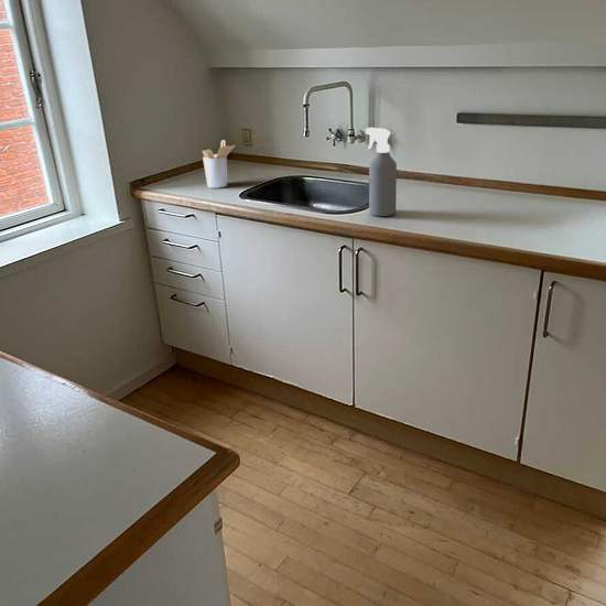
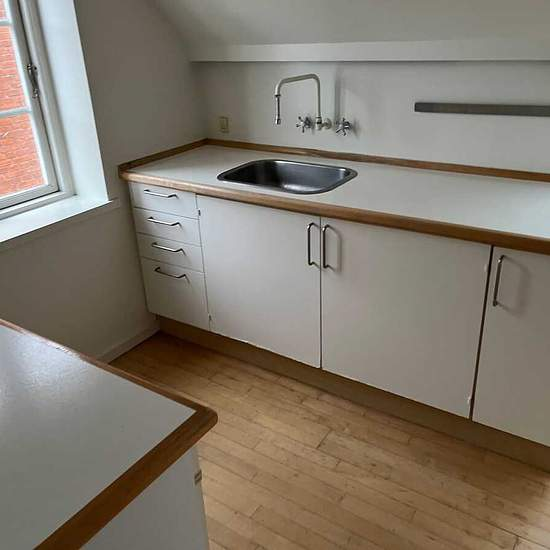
- spray bottle (379, 171)
- utensil holder (219, 164)
